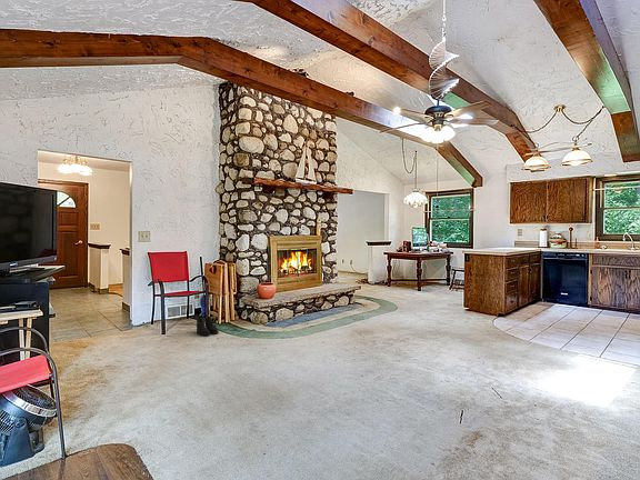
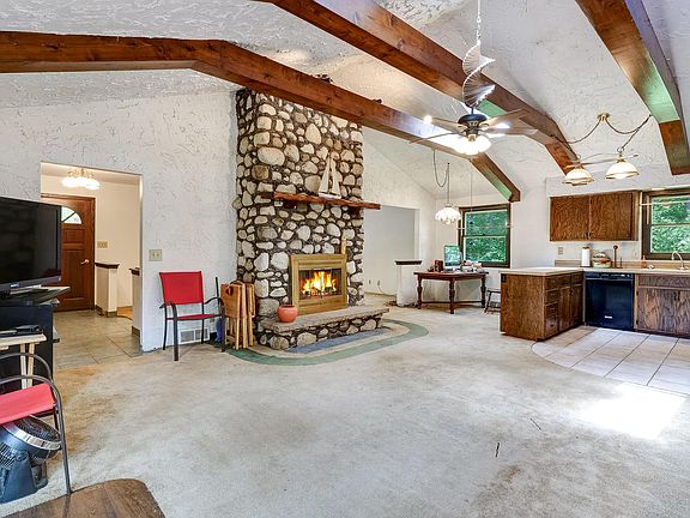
- boots (207, 324)
